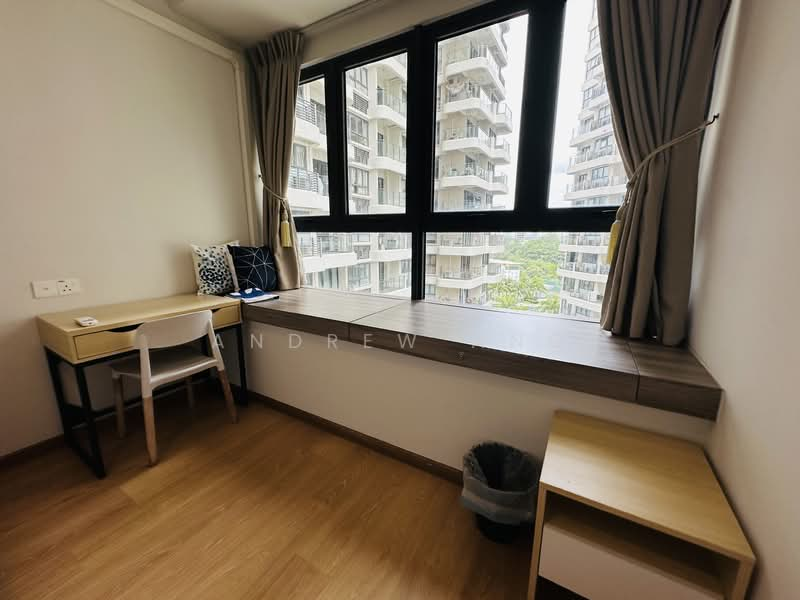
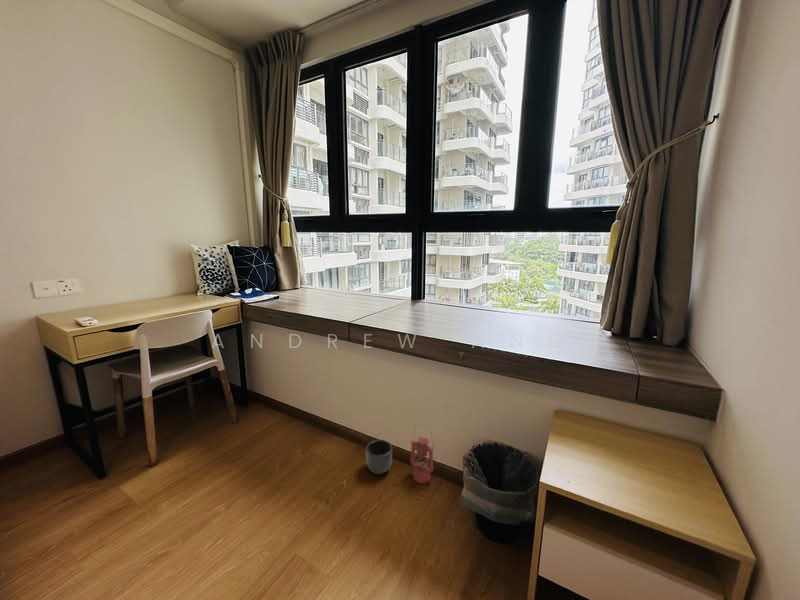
+ lantern (421, 450)
+ planter (379, 458)
